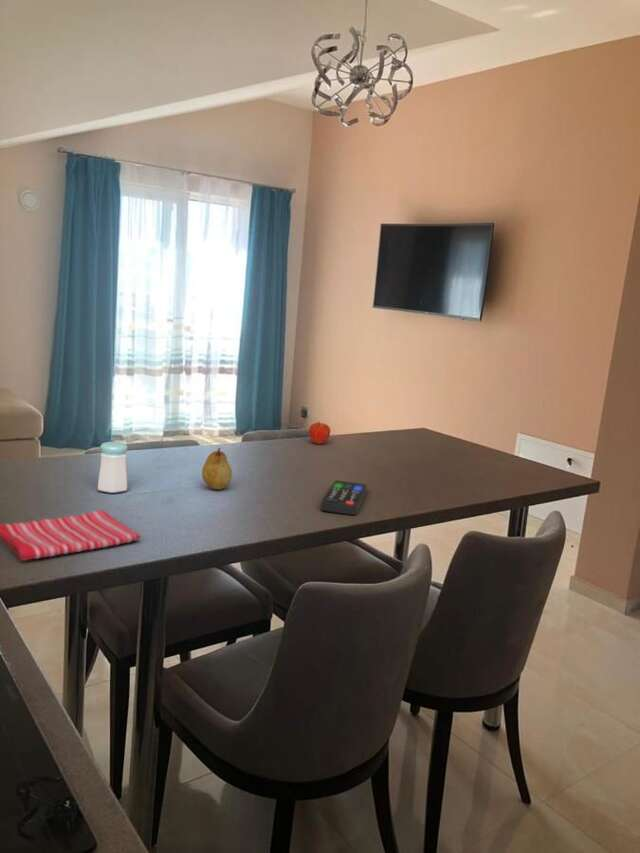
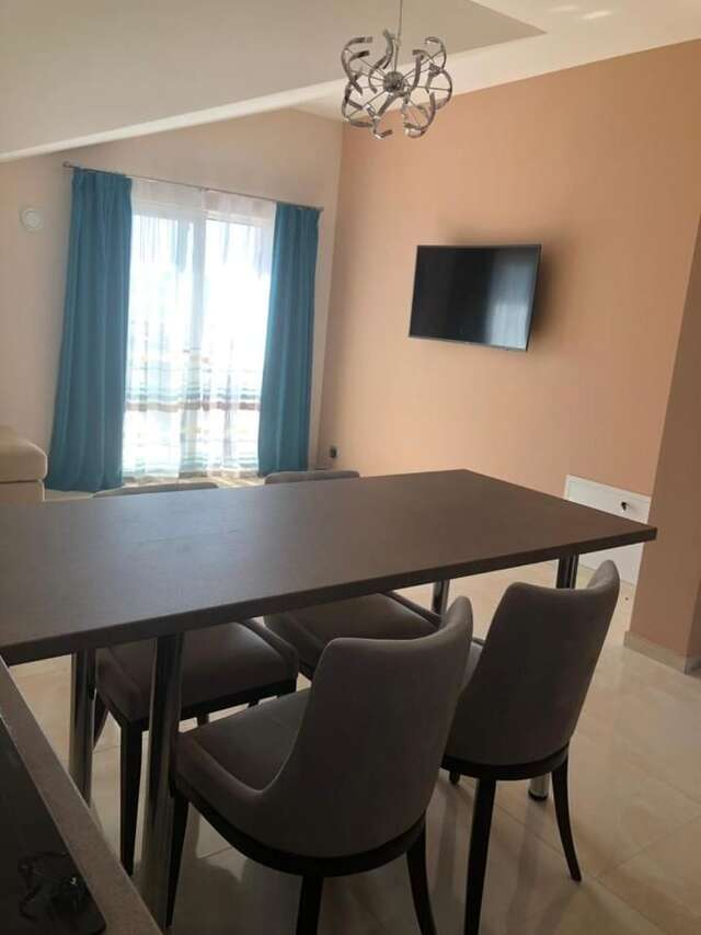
- salt shaker (113, 466)
- fruit (216, 466)
- fruit (319, 432)
- remote control (345, 496)
- dish towel (66, 533)
